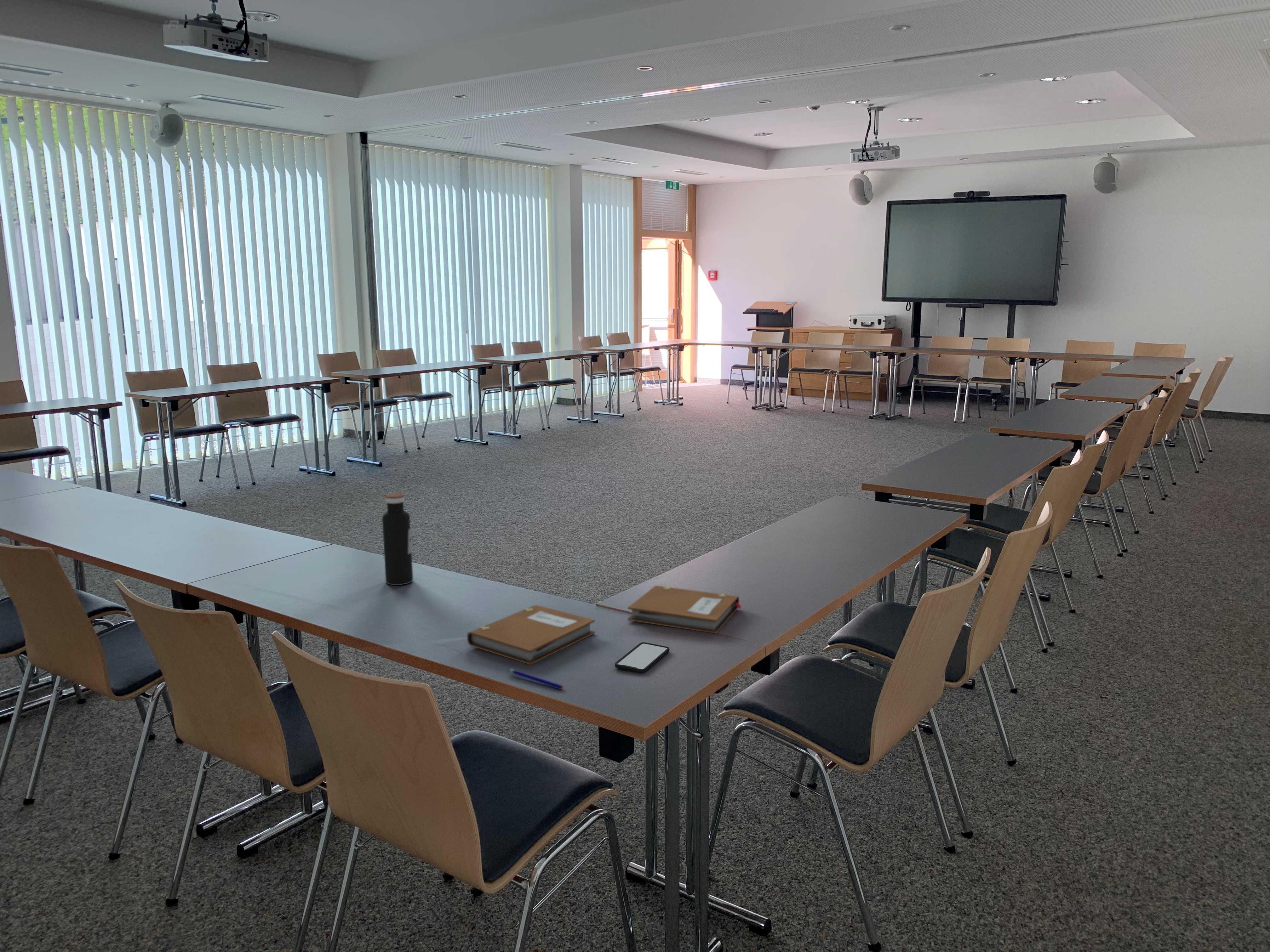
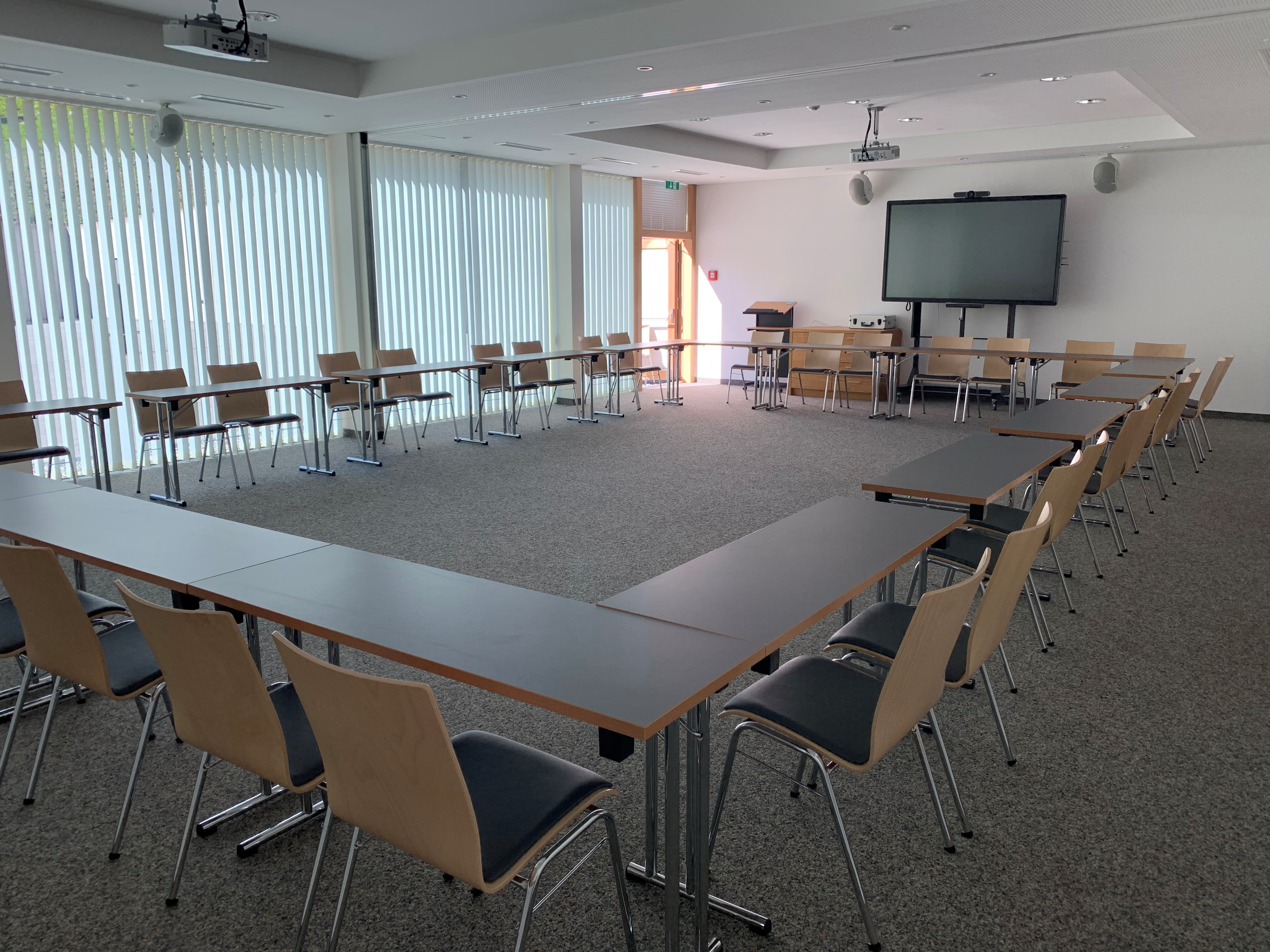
- notebook (533, 631)
- pen (535, 678)
- smartphone (643, 657)
- water bottle (397, 539)
- notebook (687, 608)
